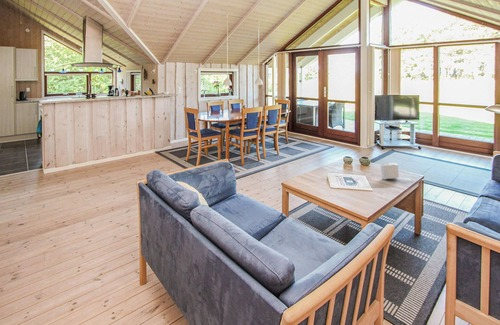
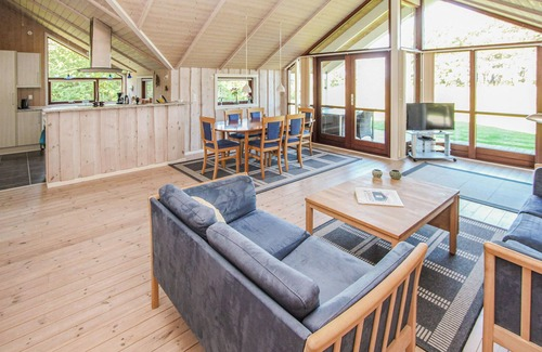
- candle (389, 171)
